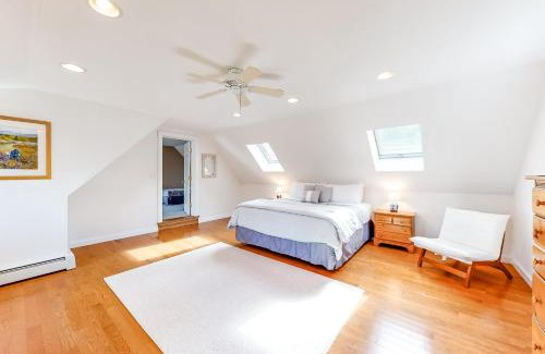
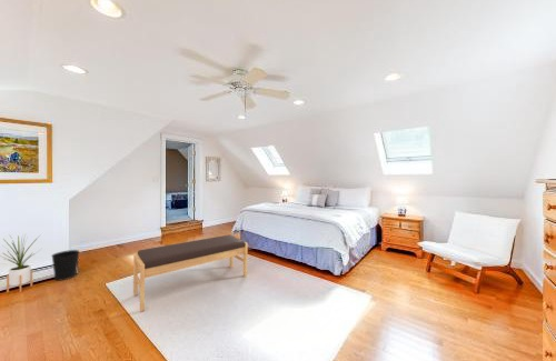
+ house plant (20, 260)
+ wastebasket (66, 264)
+ bench (195, 264)
